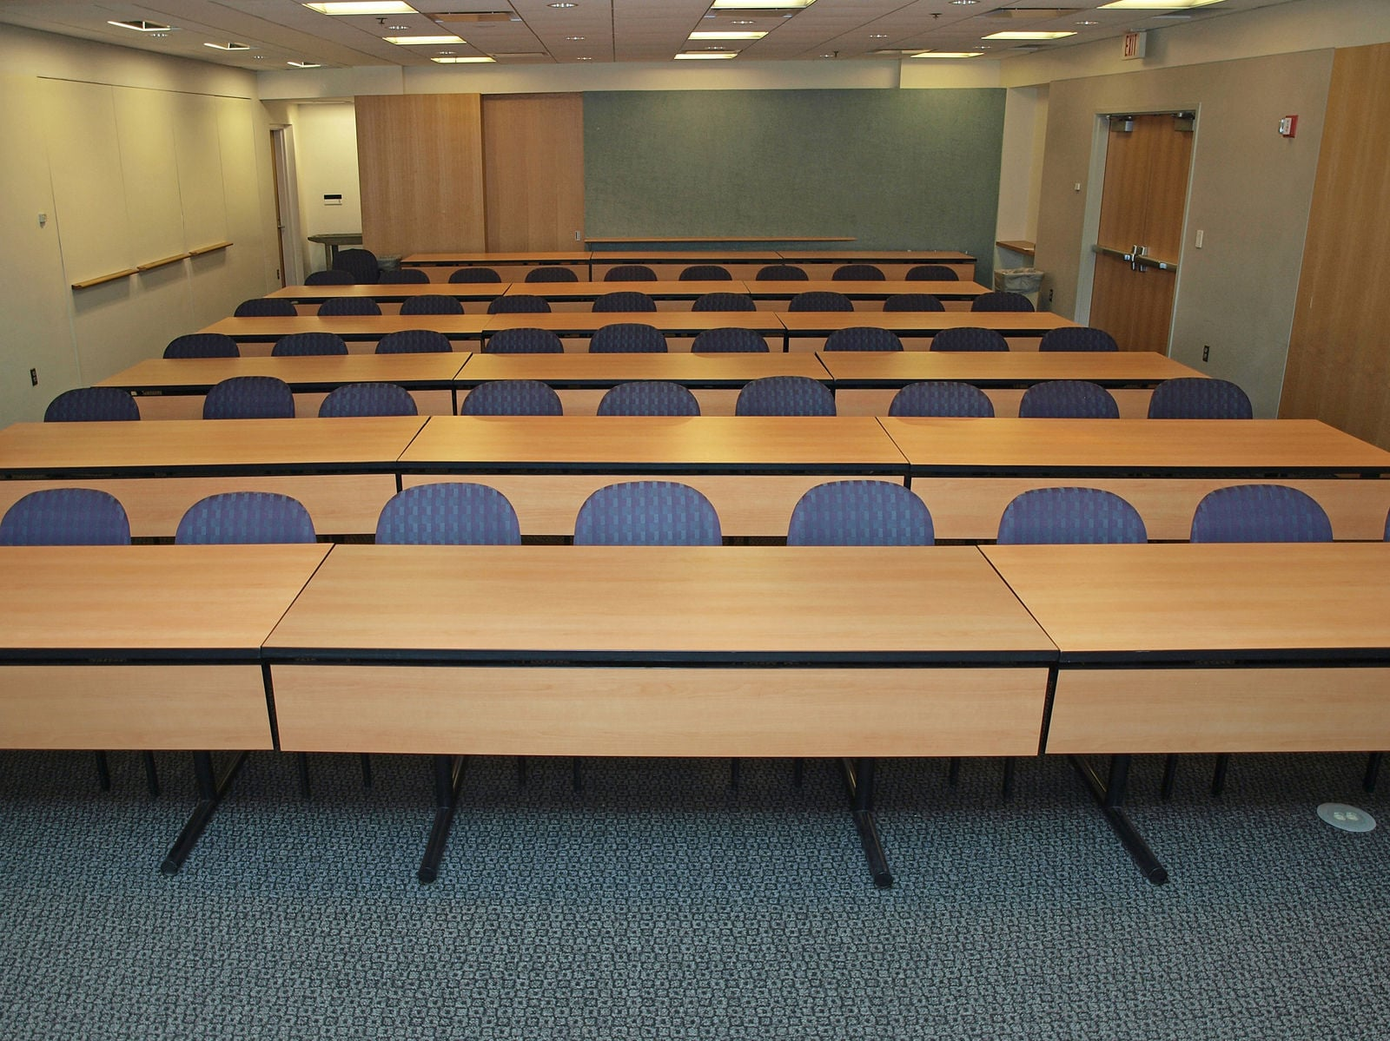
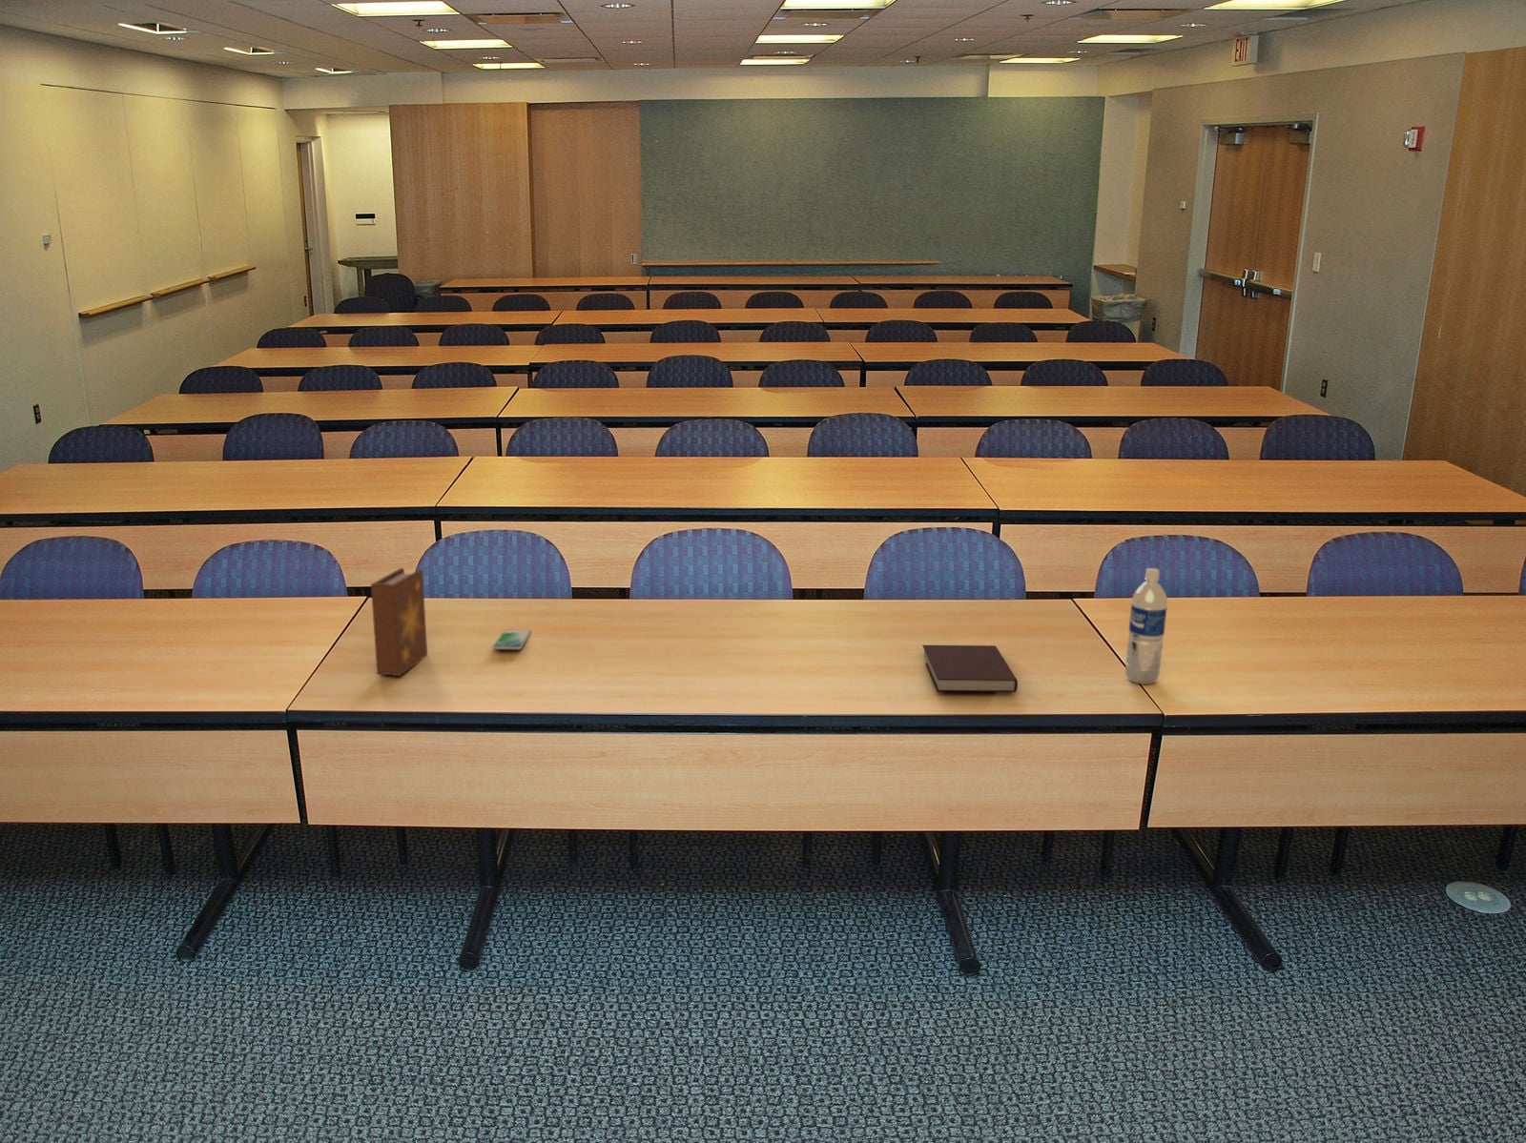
+ smartphone (513, 639)
+ book (400, 621)
+ notebook (967, 668)
+ water bottle (1147, 626)
